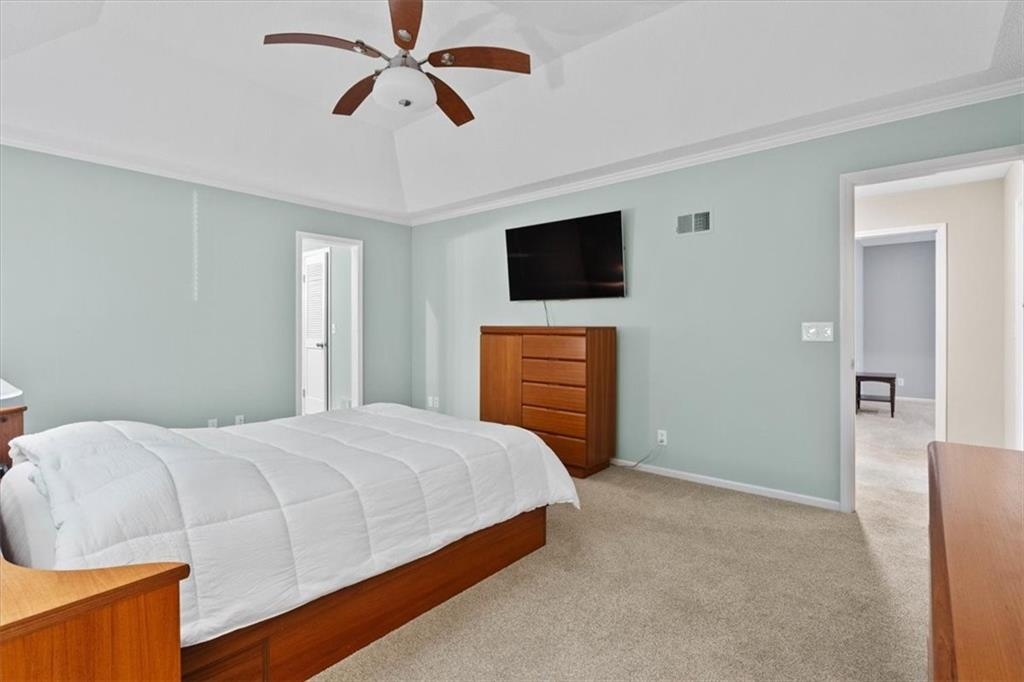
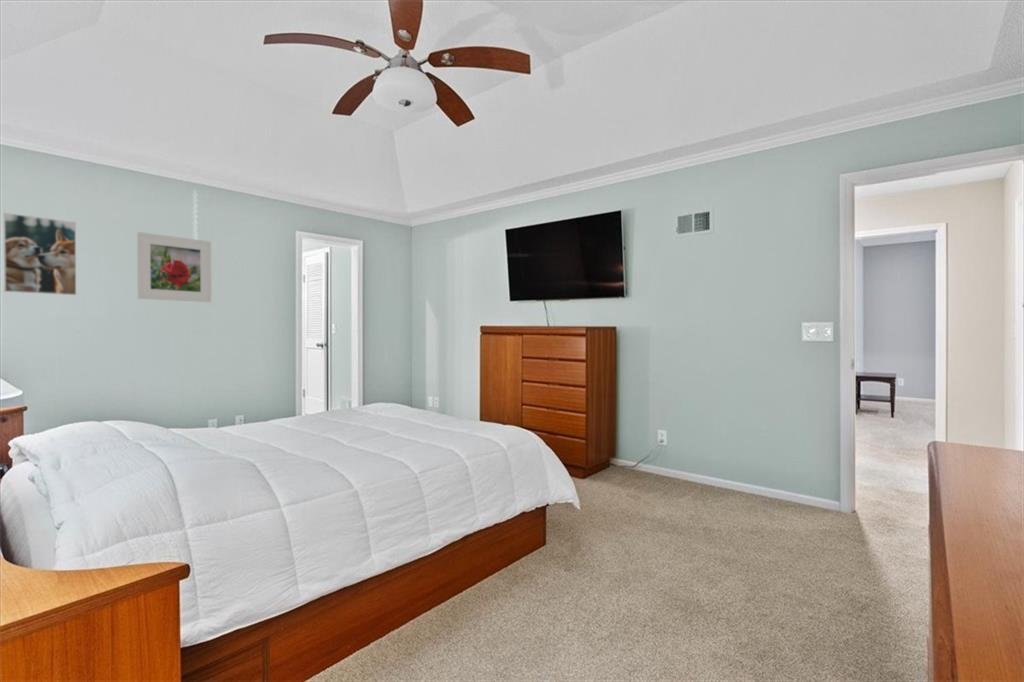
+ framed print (41, 255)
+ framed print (176, 268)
